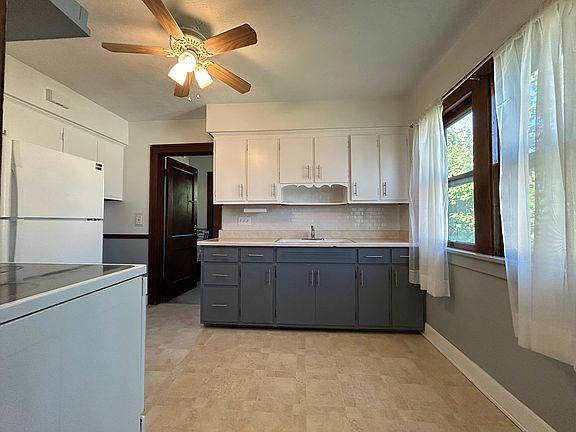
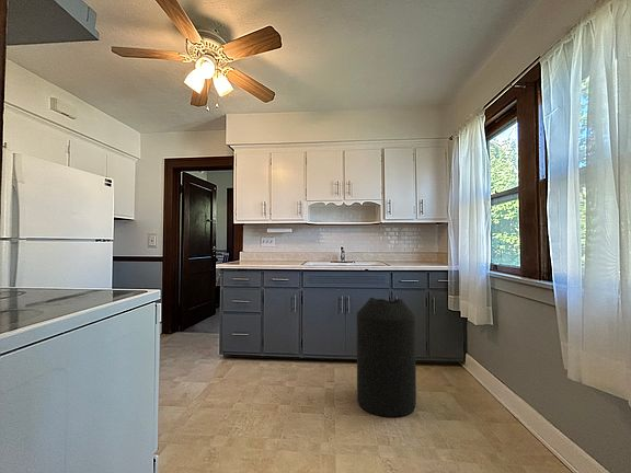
+ trash can (386, 350)
